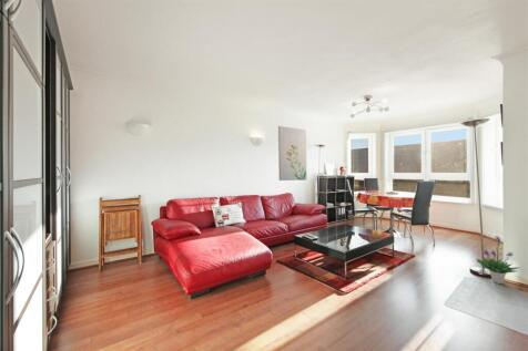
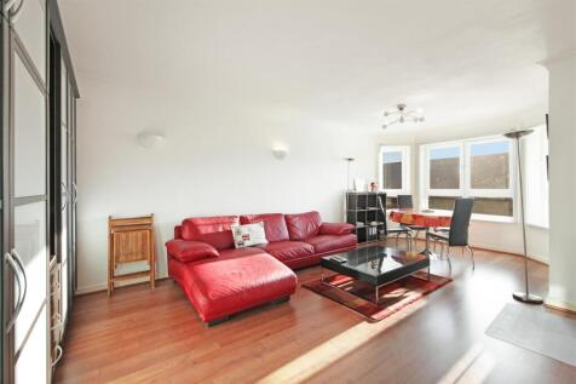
- potted plant (497, 259)
- wall art (293, 154)
